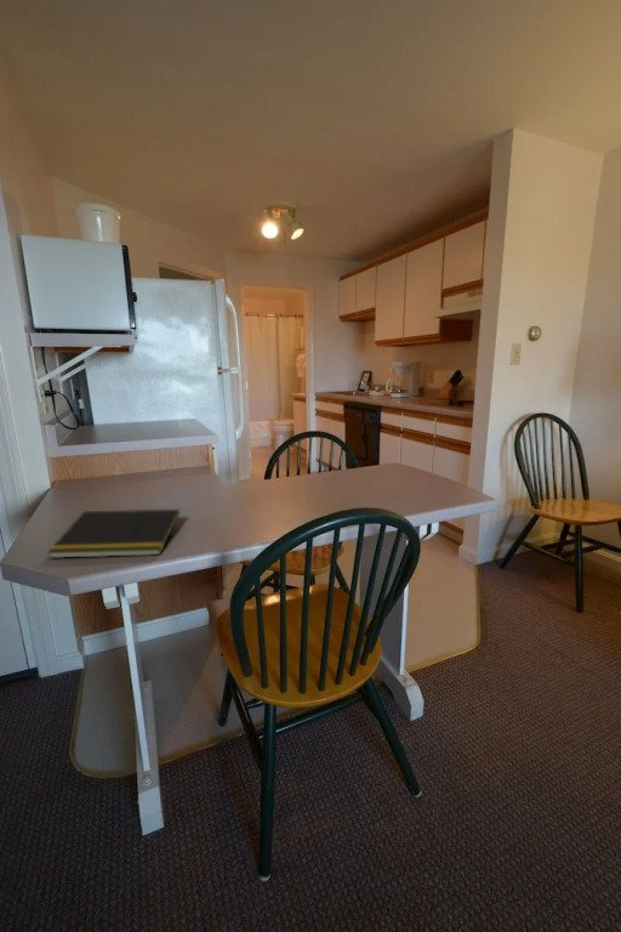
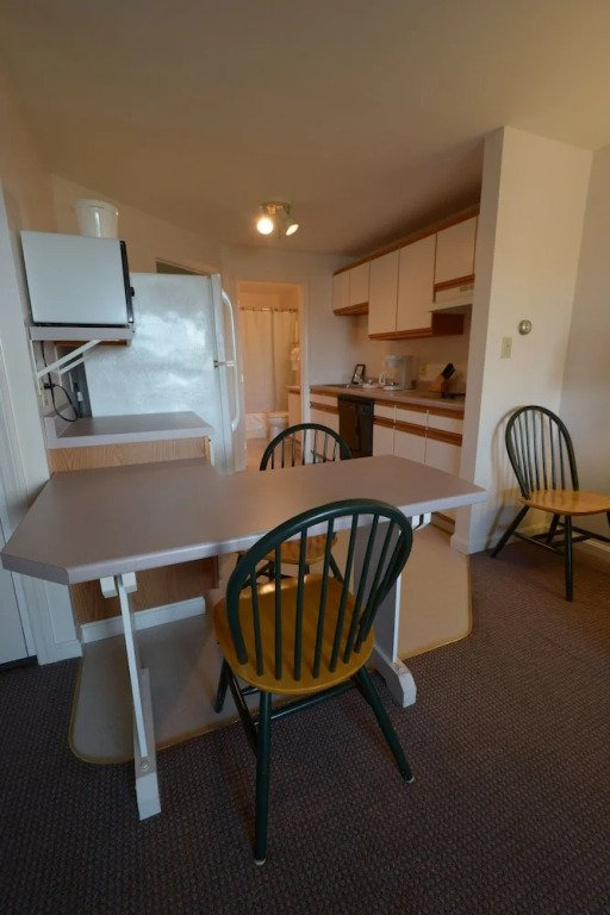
- notepad (119, 532)
